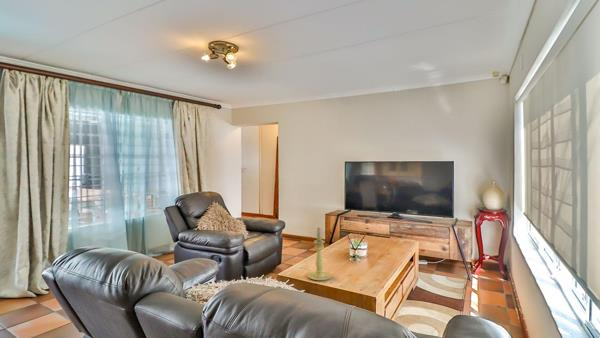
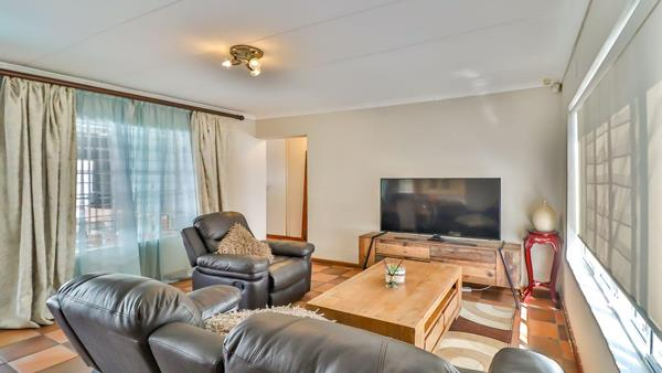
- candle holder (319, 252)
